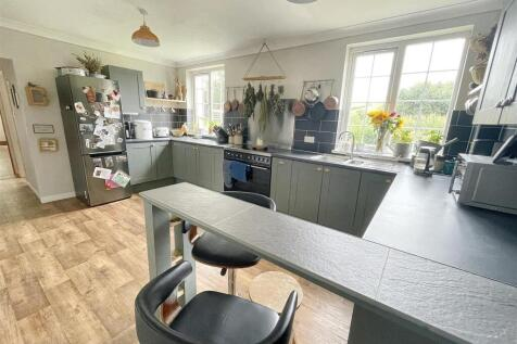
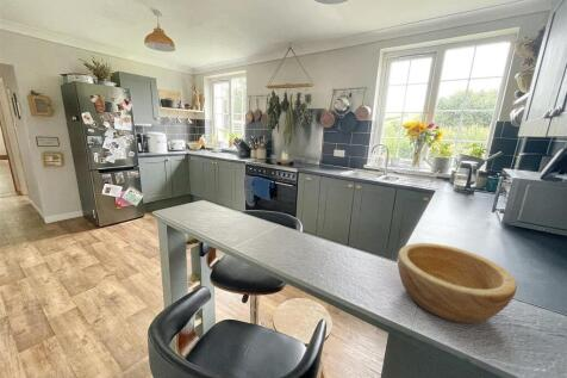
+ bowl (447, 281)
